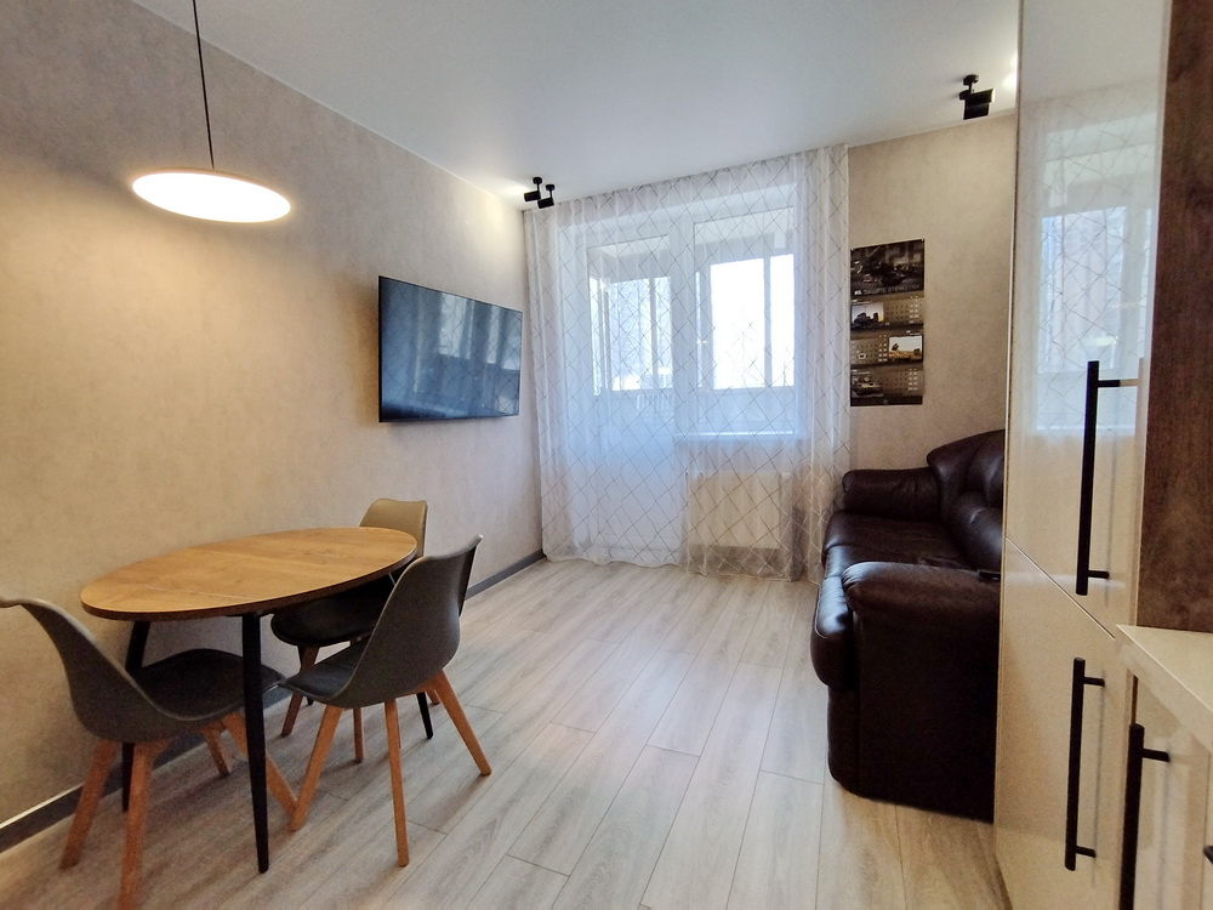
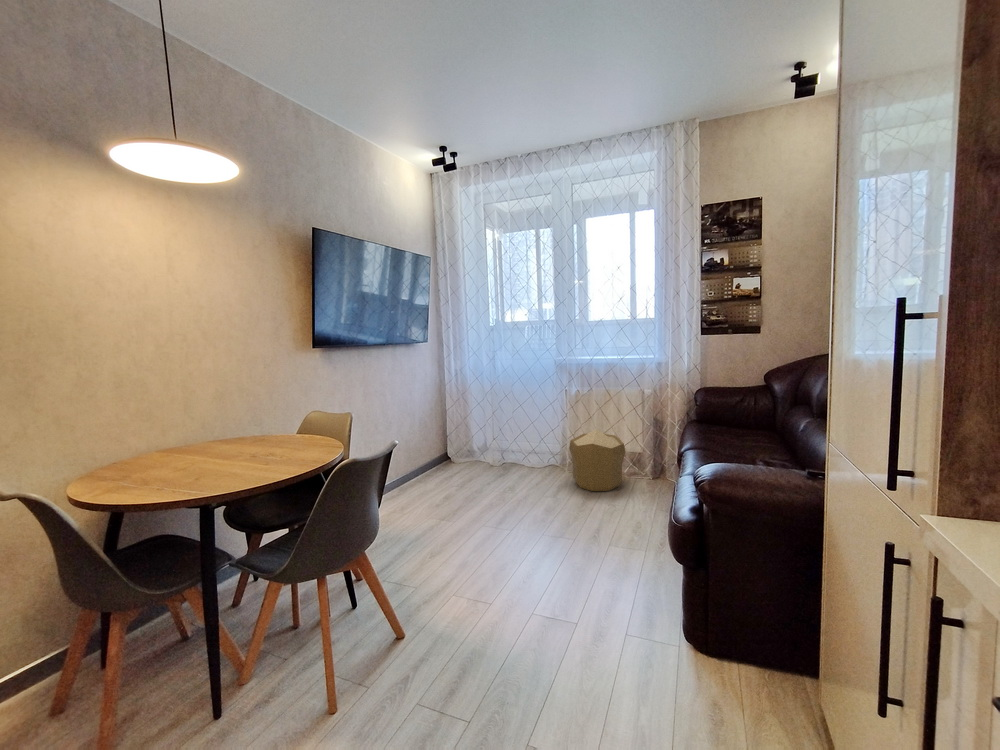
+ pouf (596, 457)
